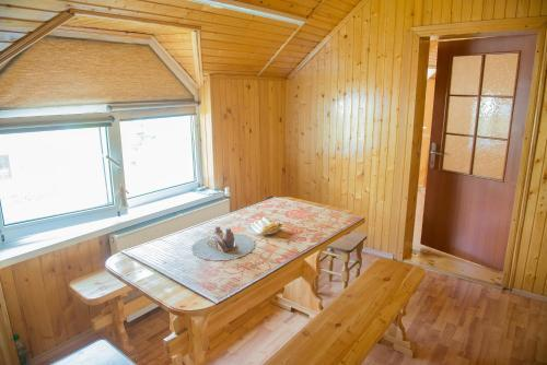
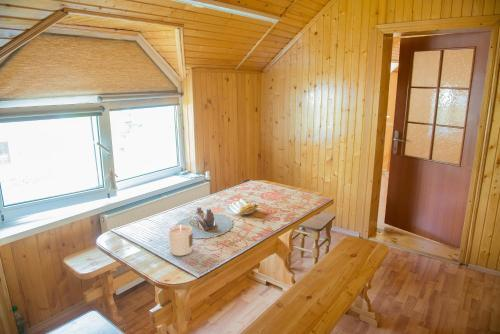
+ candle (180, 237)
